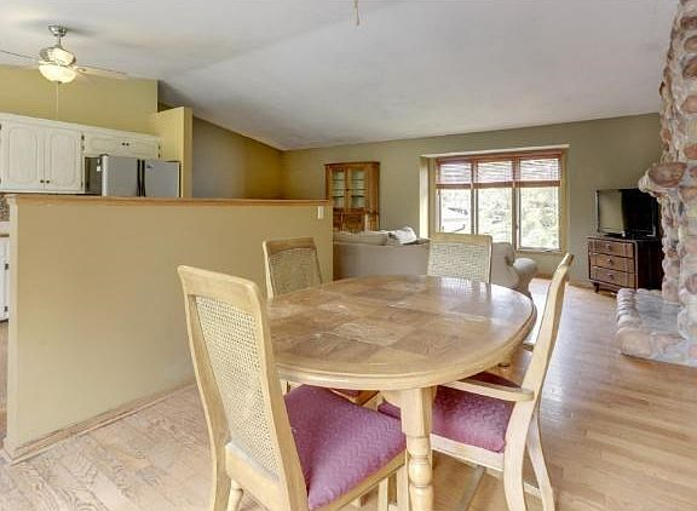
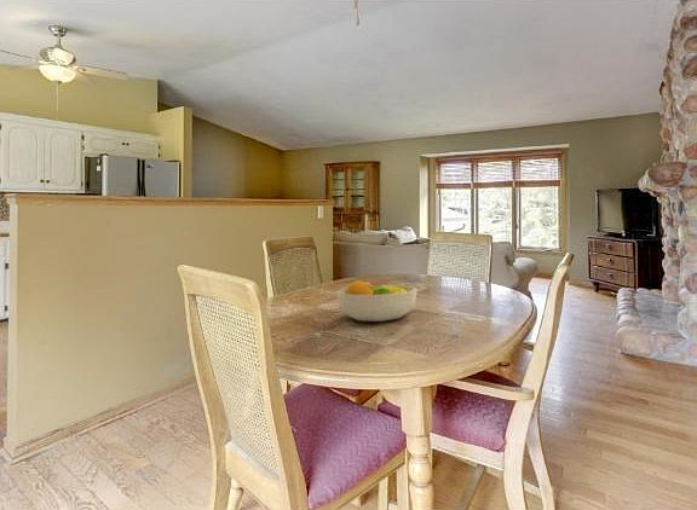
+ fruit bowl (378, 296)
